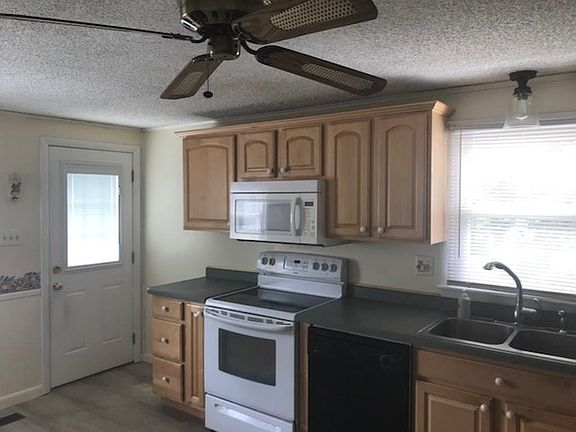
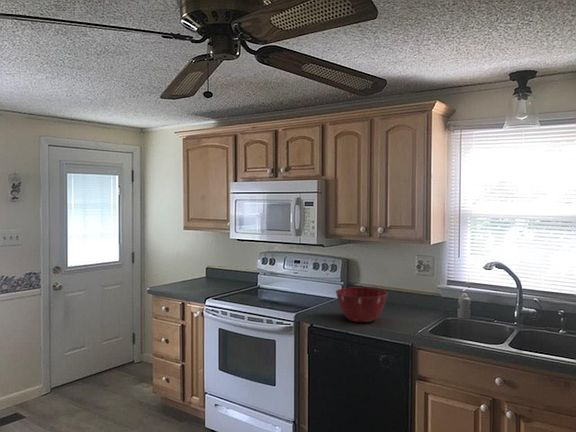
+ mixing bowl (361, 305)
